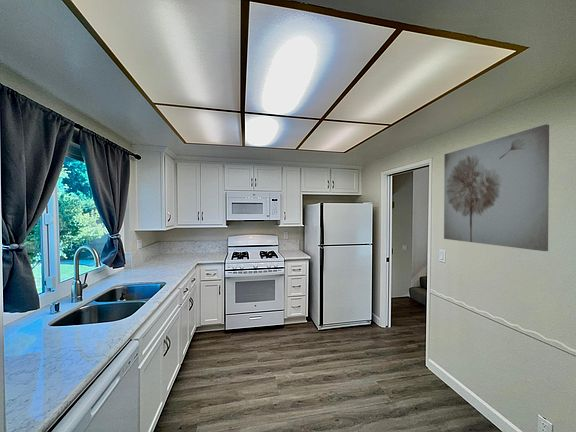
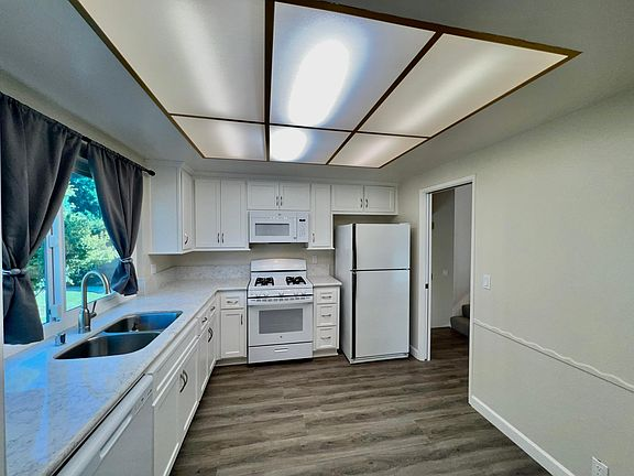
- wall art (486, 193)
